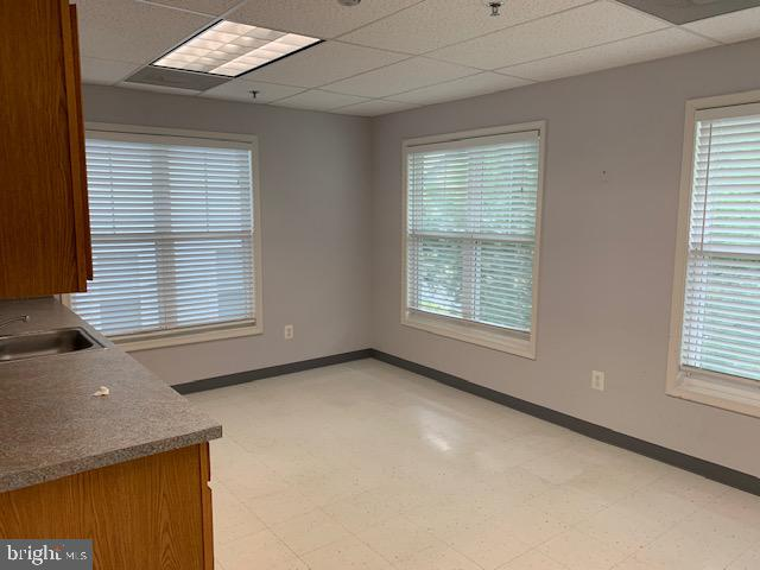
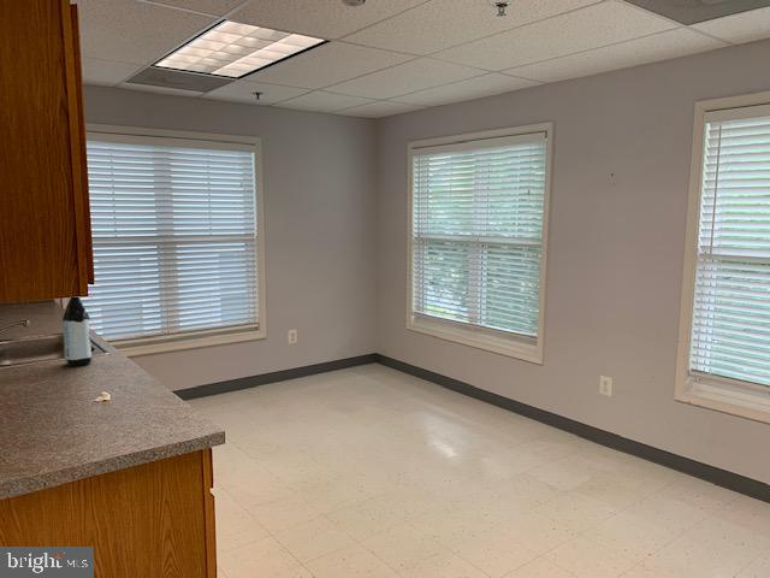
+ water bottle (76, 326)
